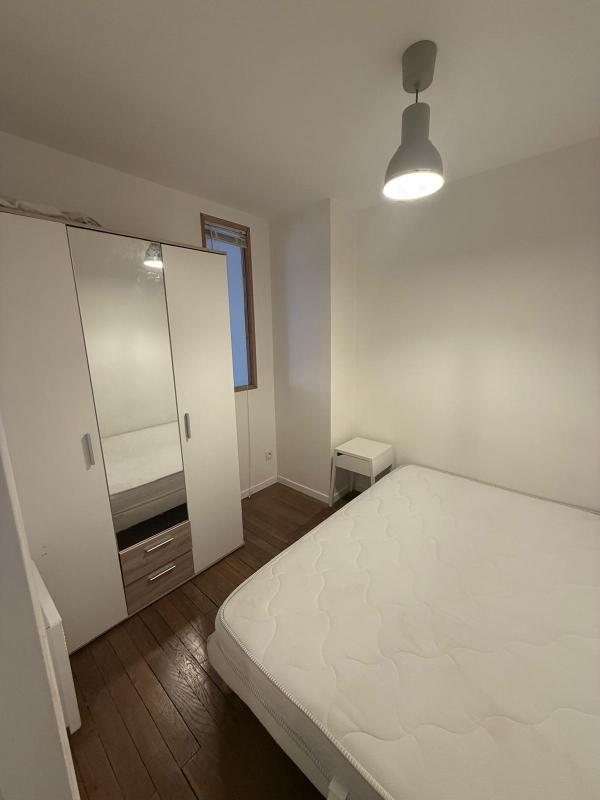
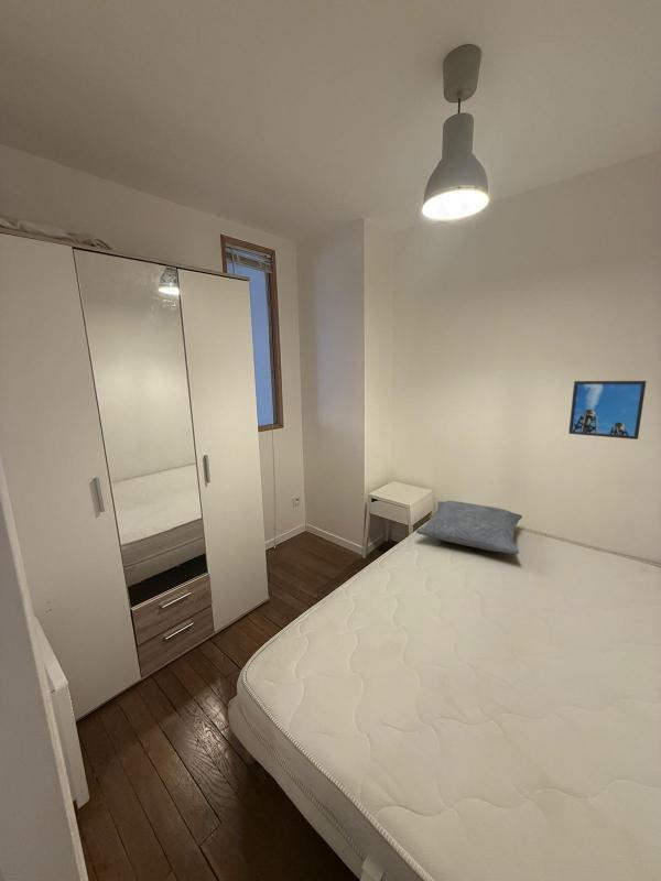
+ pillow (472, 523)
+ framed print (605, 409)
